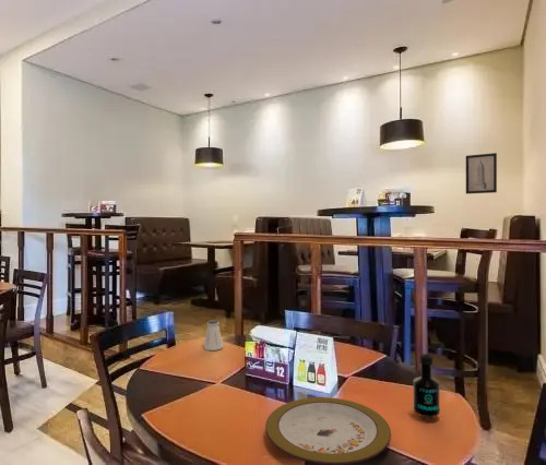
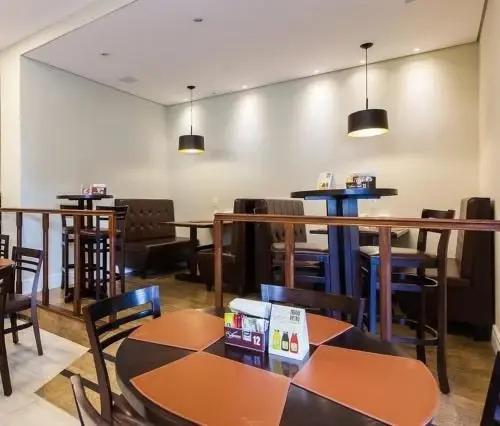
- bottle (426, 385)
- wall art (480, 174)
- saltshaker (213, 334)
- plate (327, 429)
